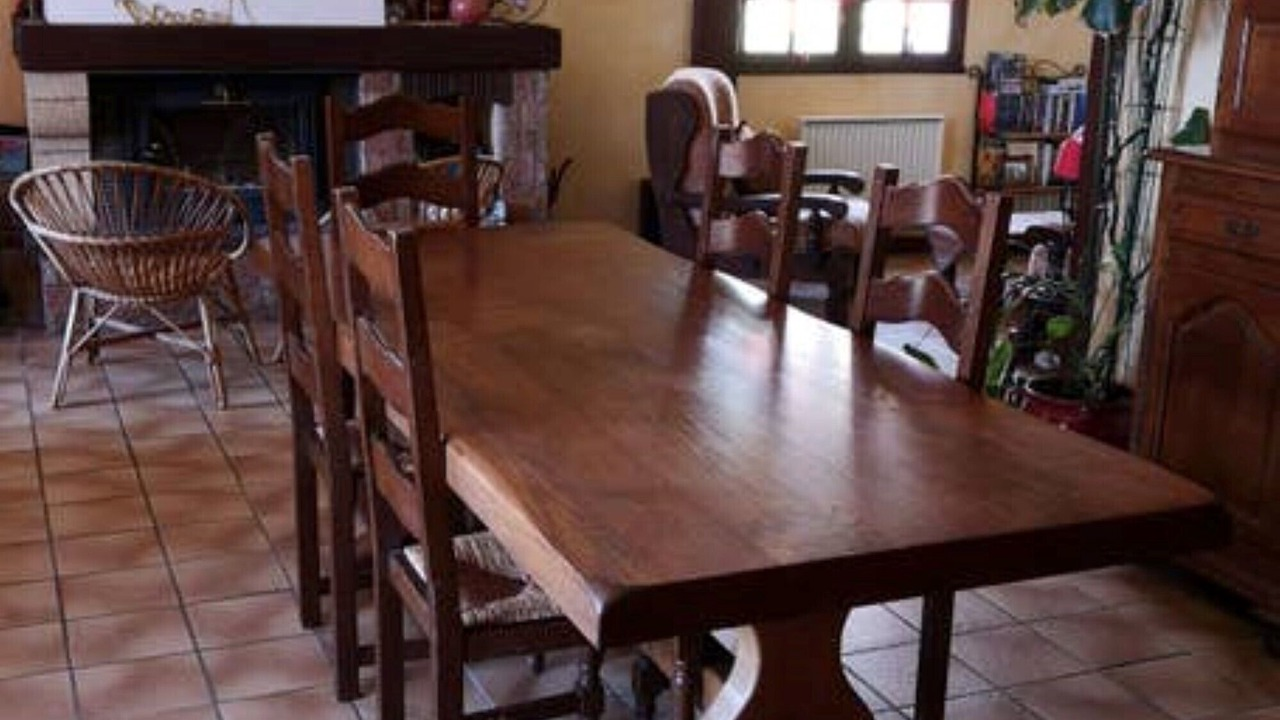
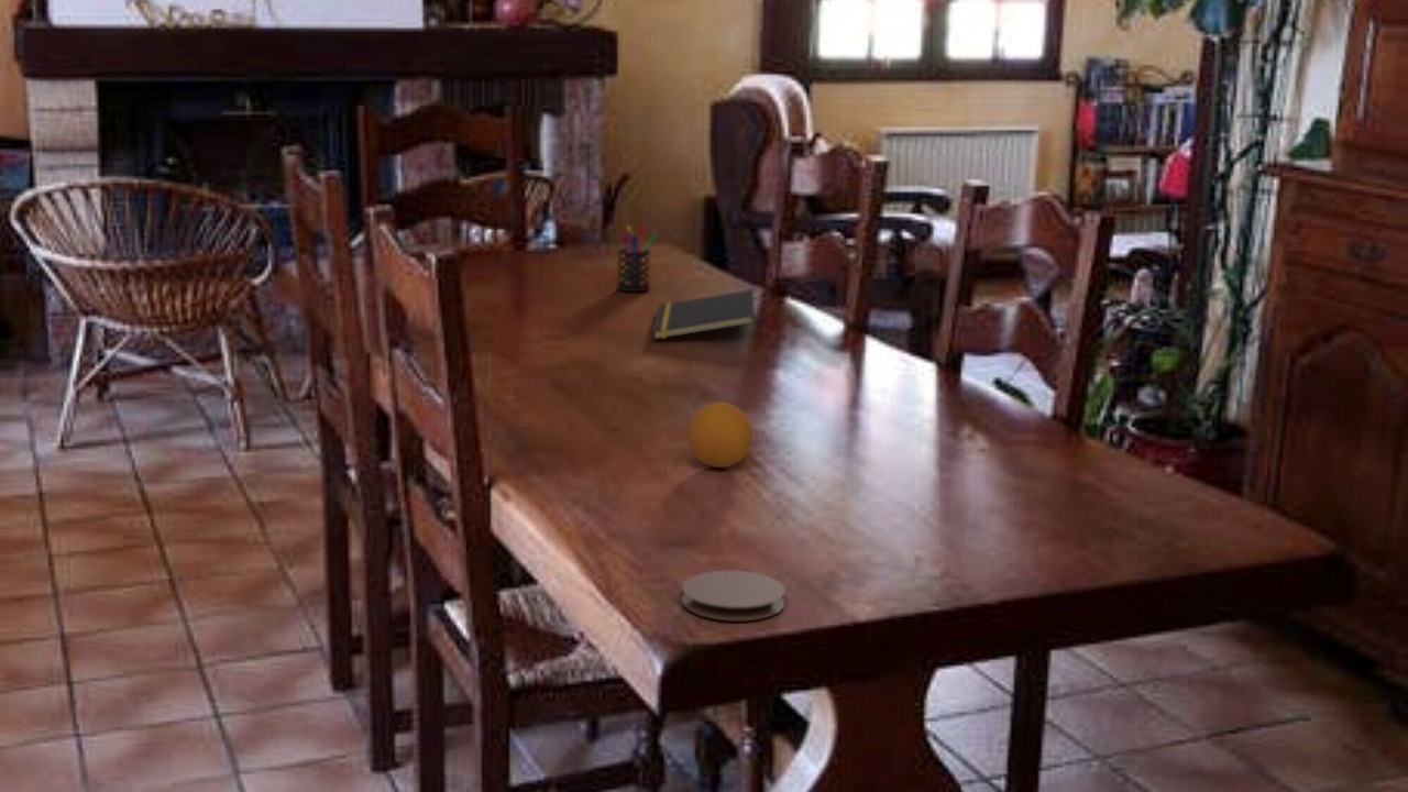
+ notepad (704, 314)
+ pen holder (638, 255)
+ coaster (733, 594)
+ fruit (719, 433)
